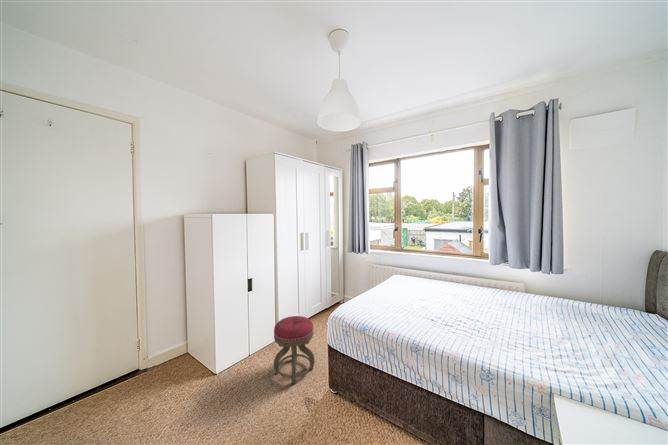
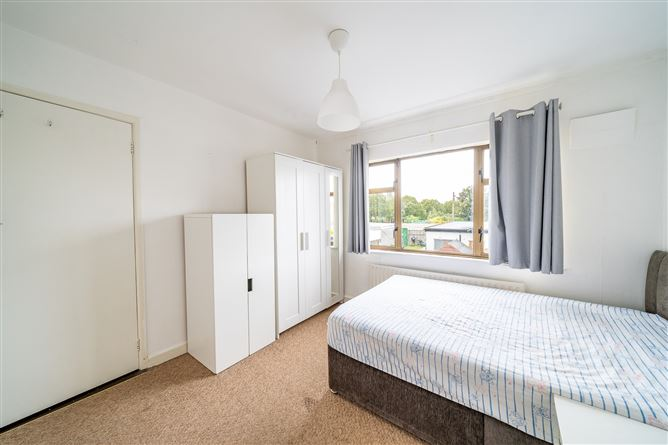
- stool (294, 346)
